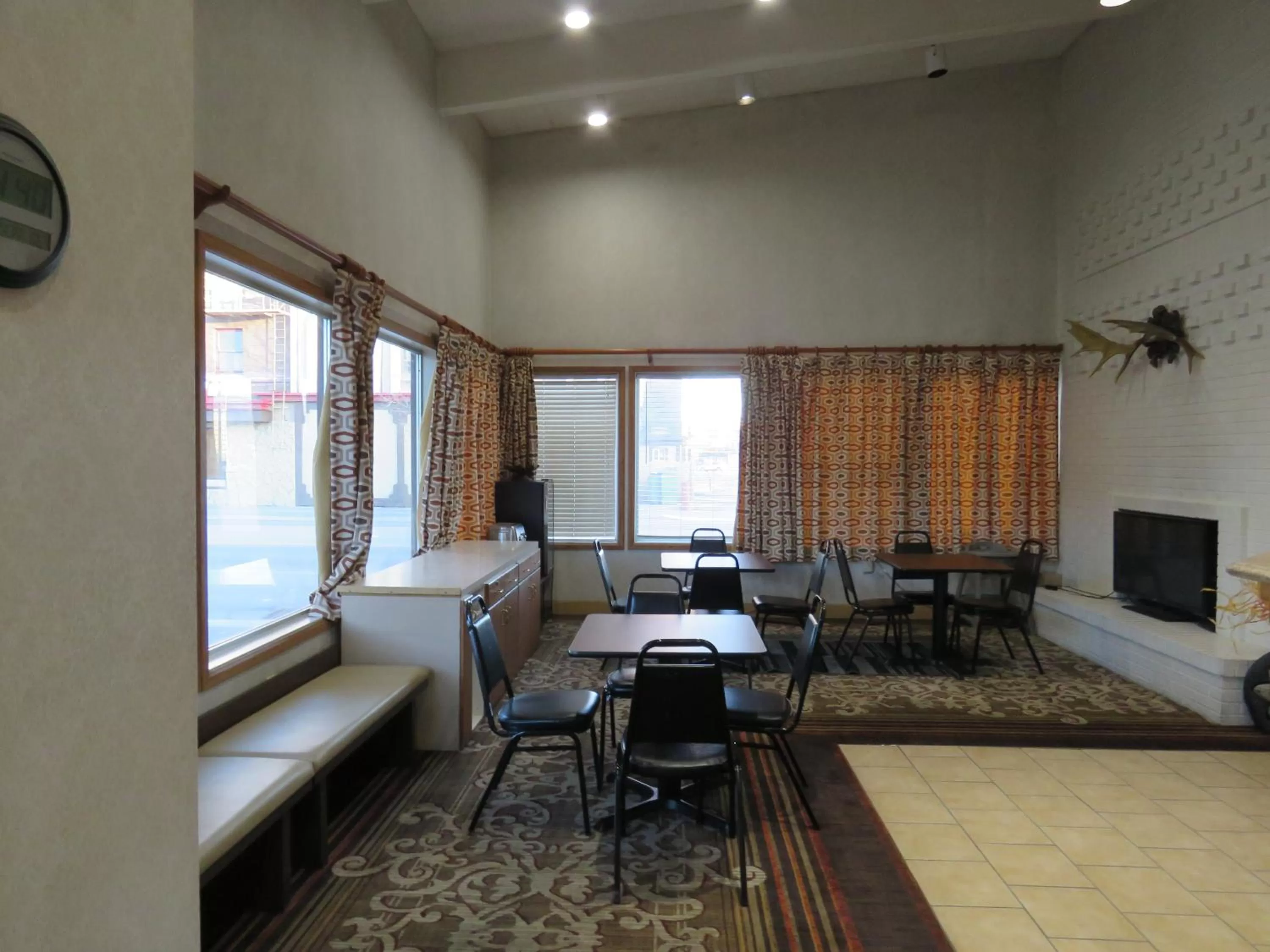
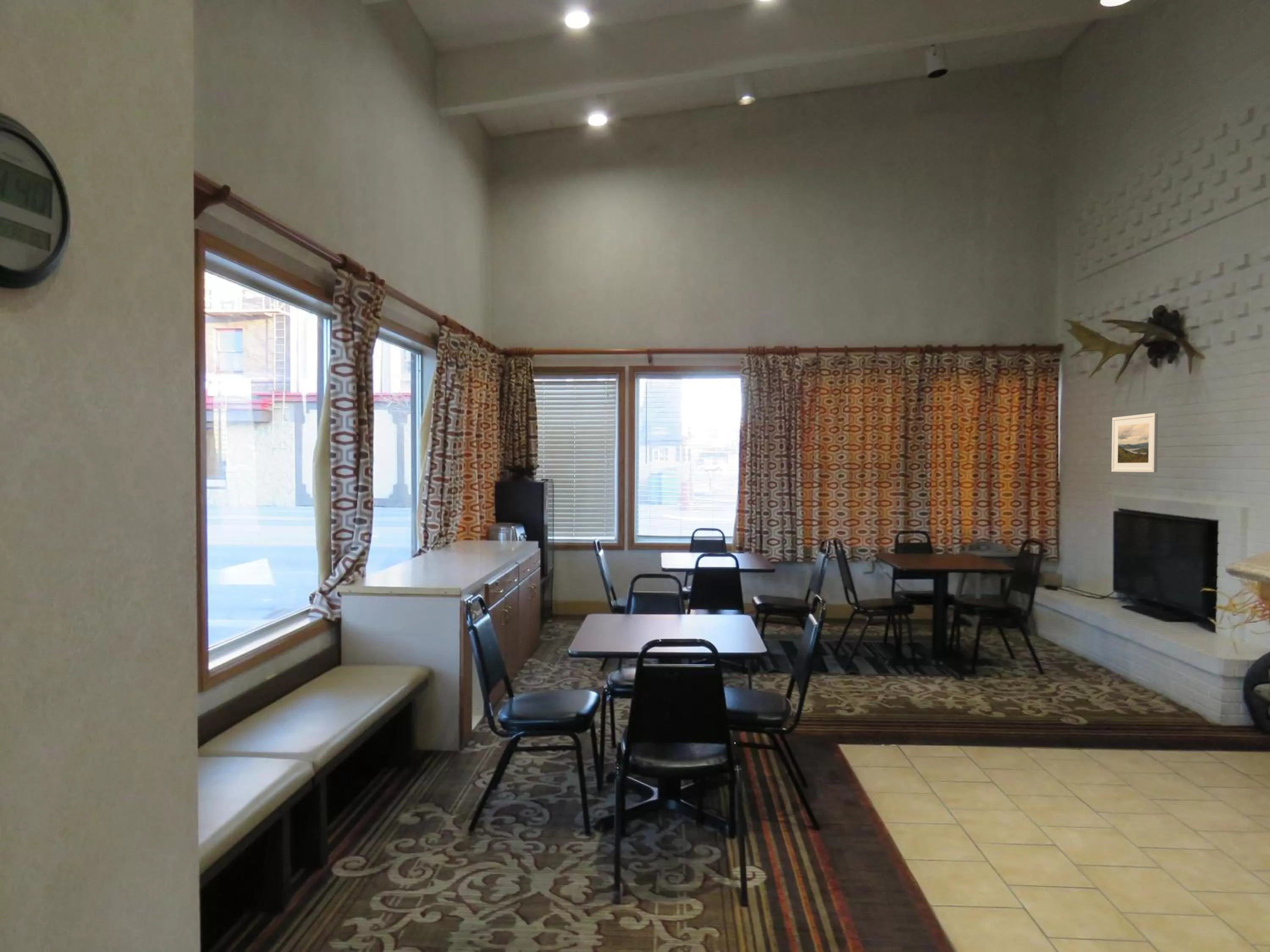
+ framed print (1133, 443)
